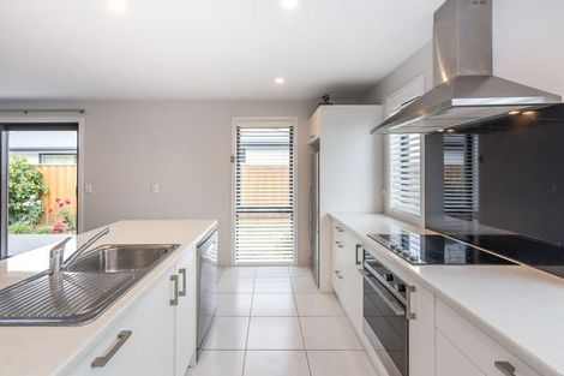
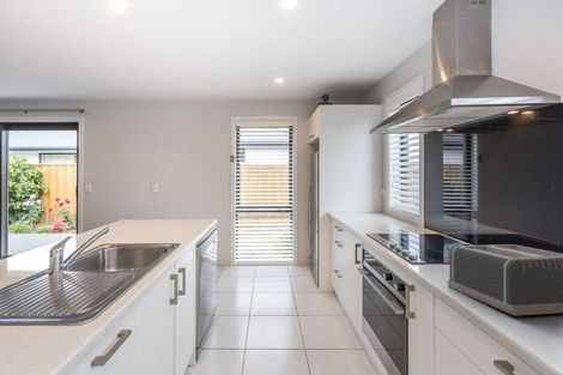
+ toaster (507, 272)
